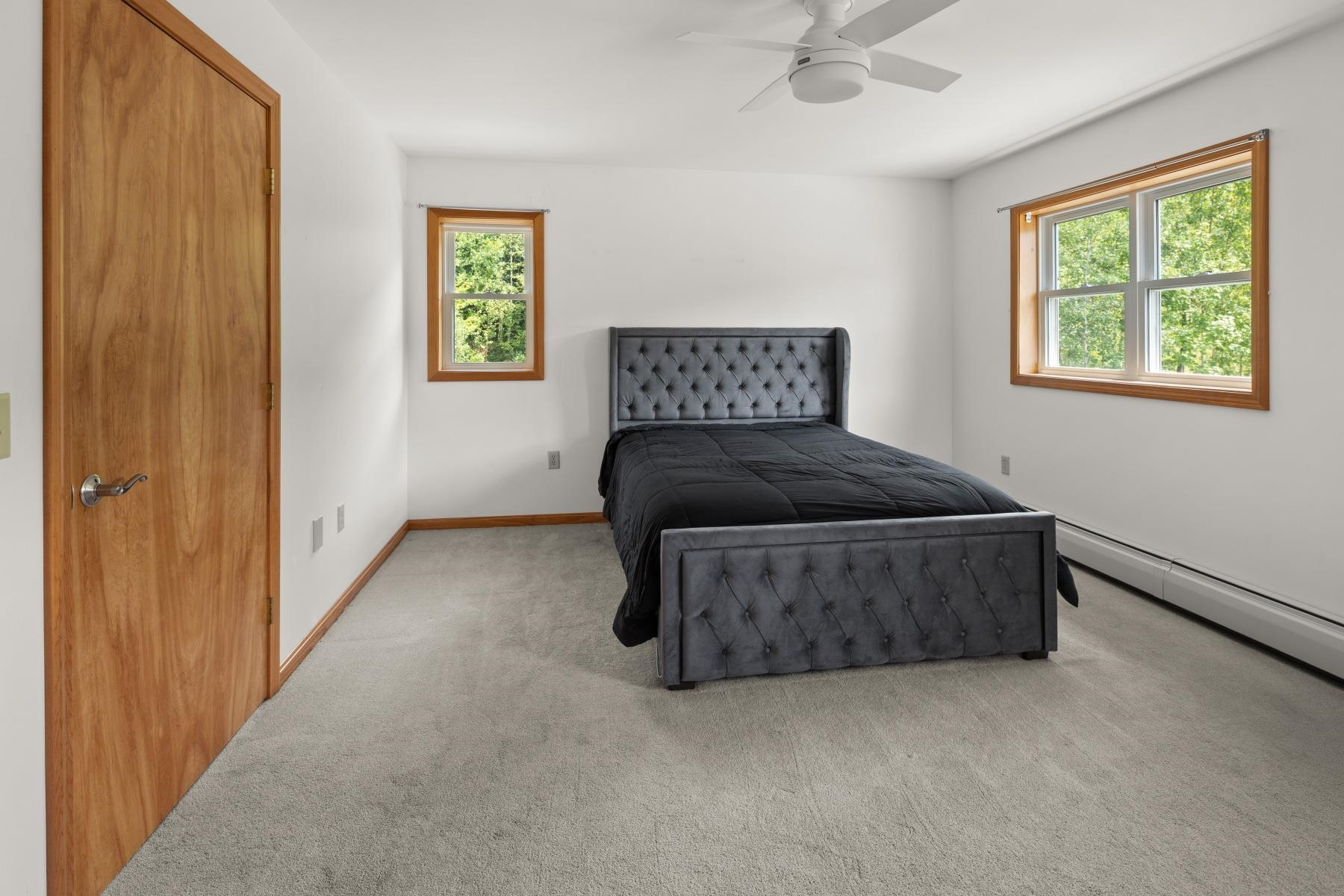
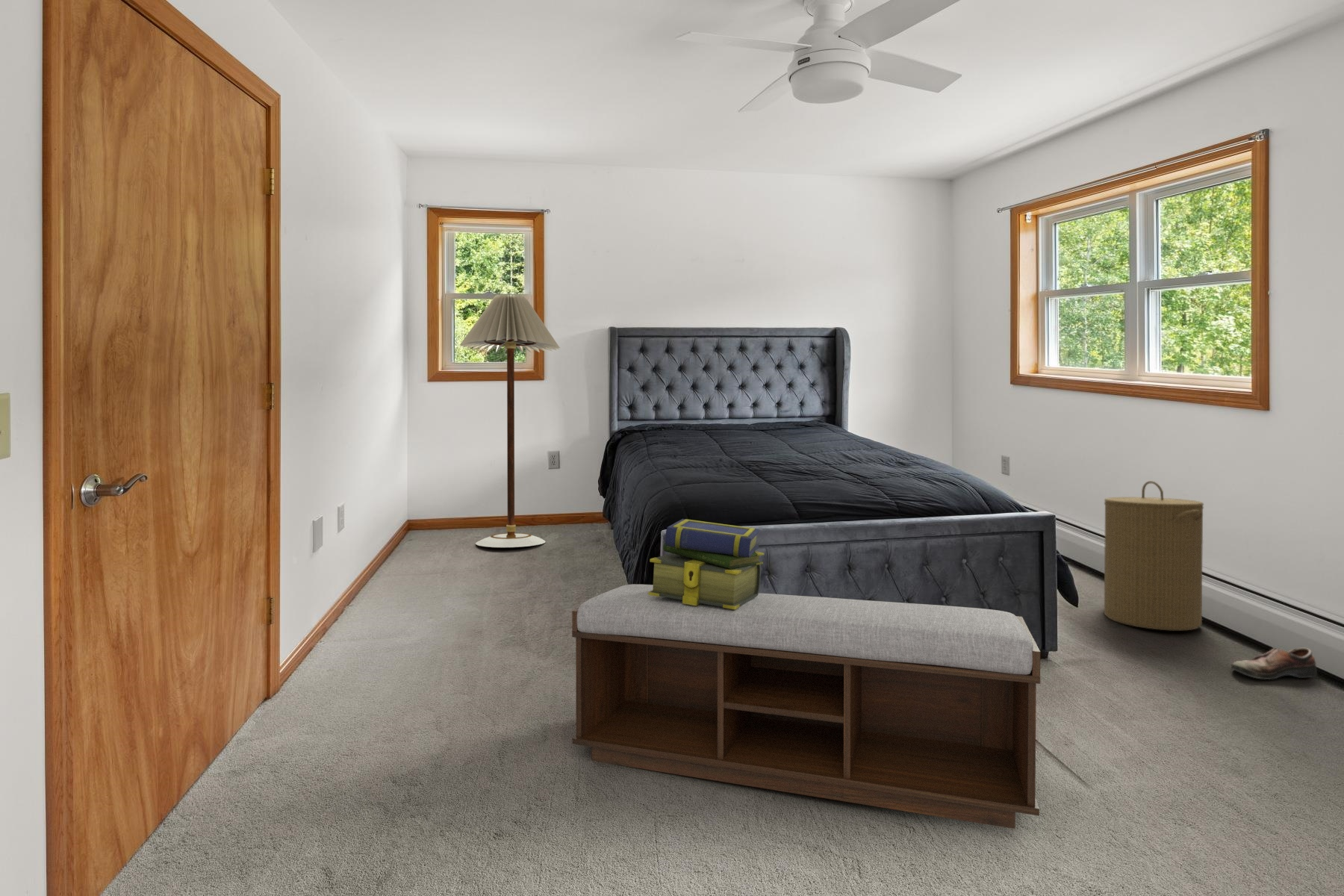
+ shoe (1270, 660)
+ stack of books (710, 559)
+ laundry hamper (1151, 550)
+ bench (792, 685)
+ floor lamp (511, 420)
